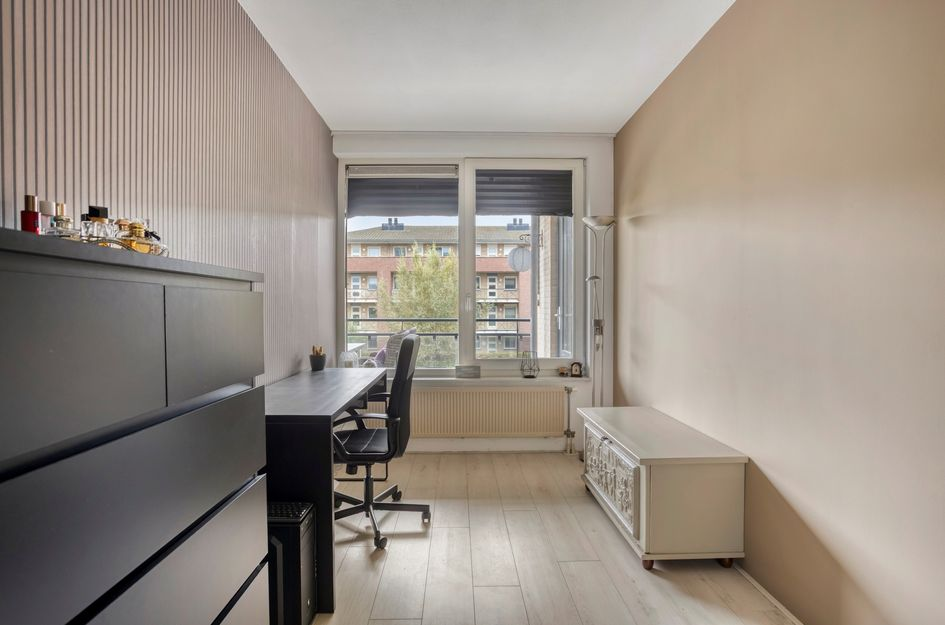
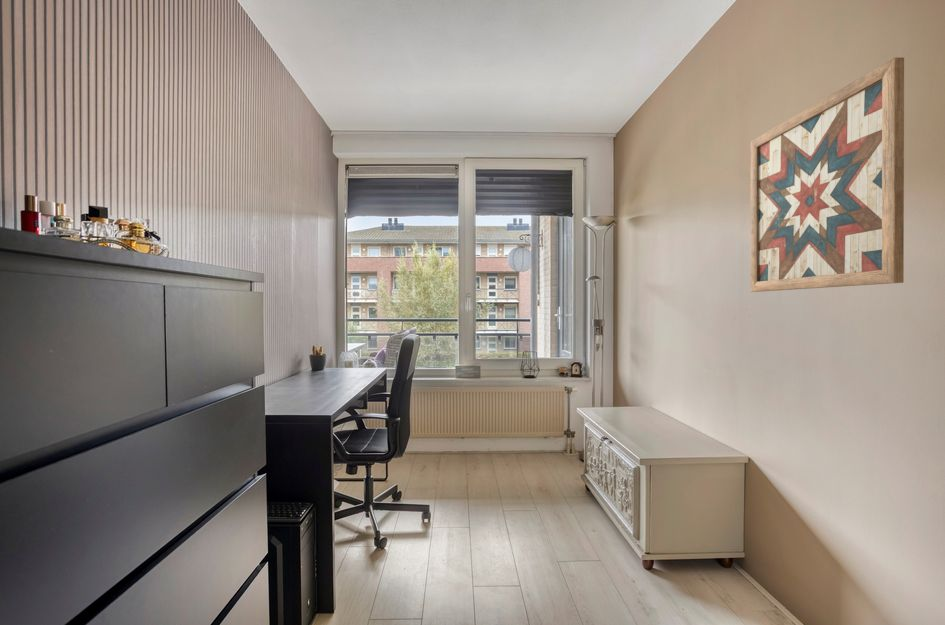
+ wall art (811, 198)
